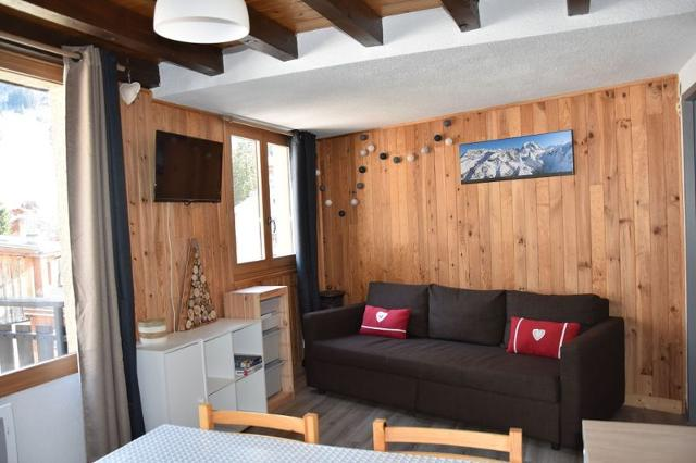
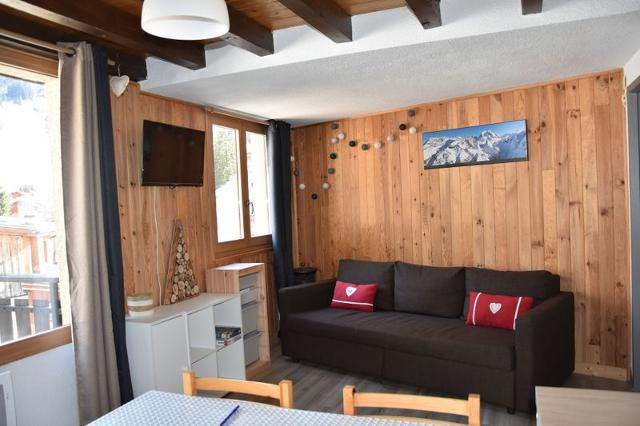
+ pen (229, 416)
